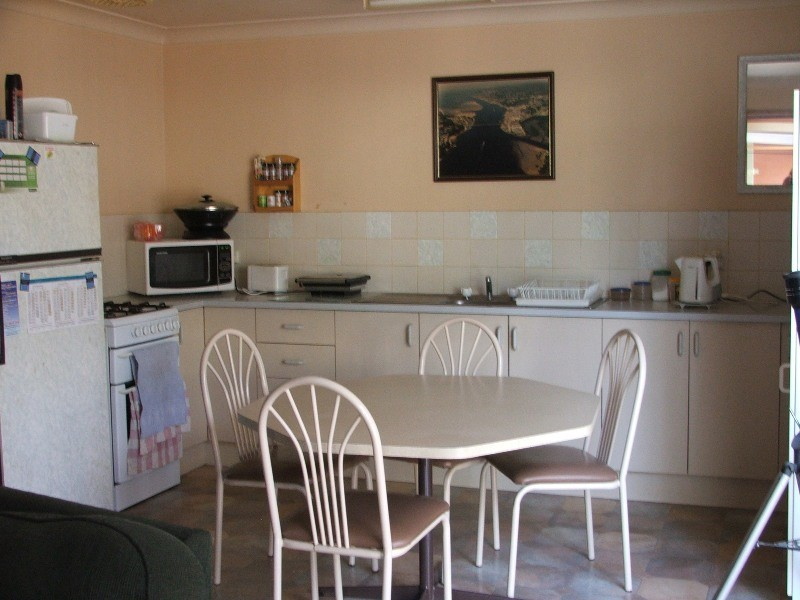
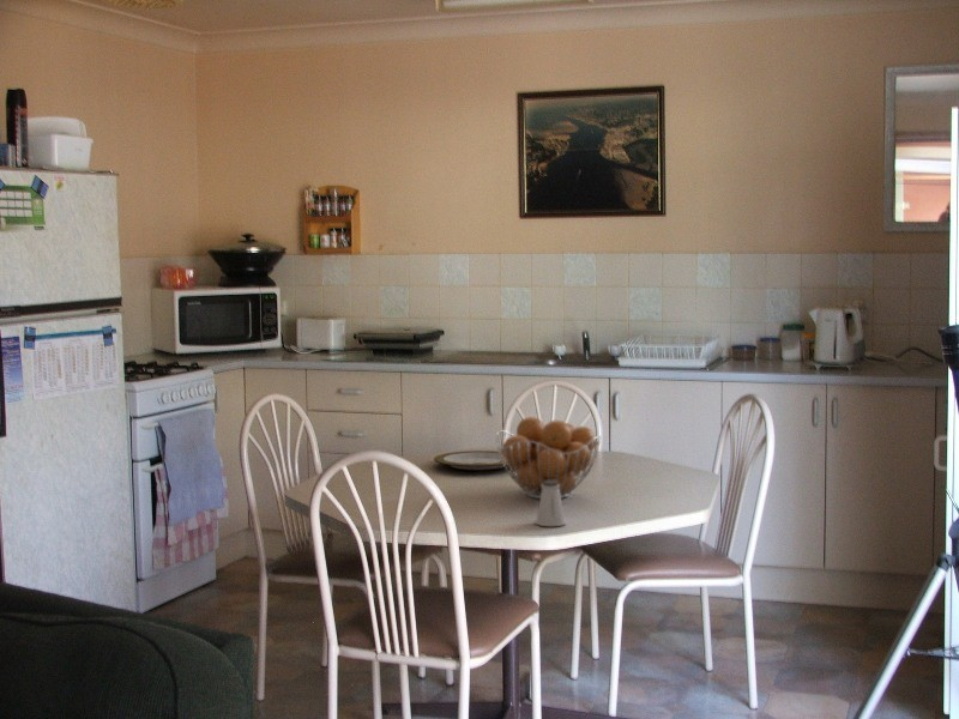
+ plate (478, 461)
+ fruit basket (548, 455)
+ saltshaker (550, 502)
